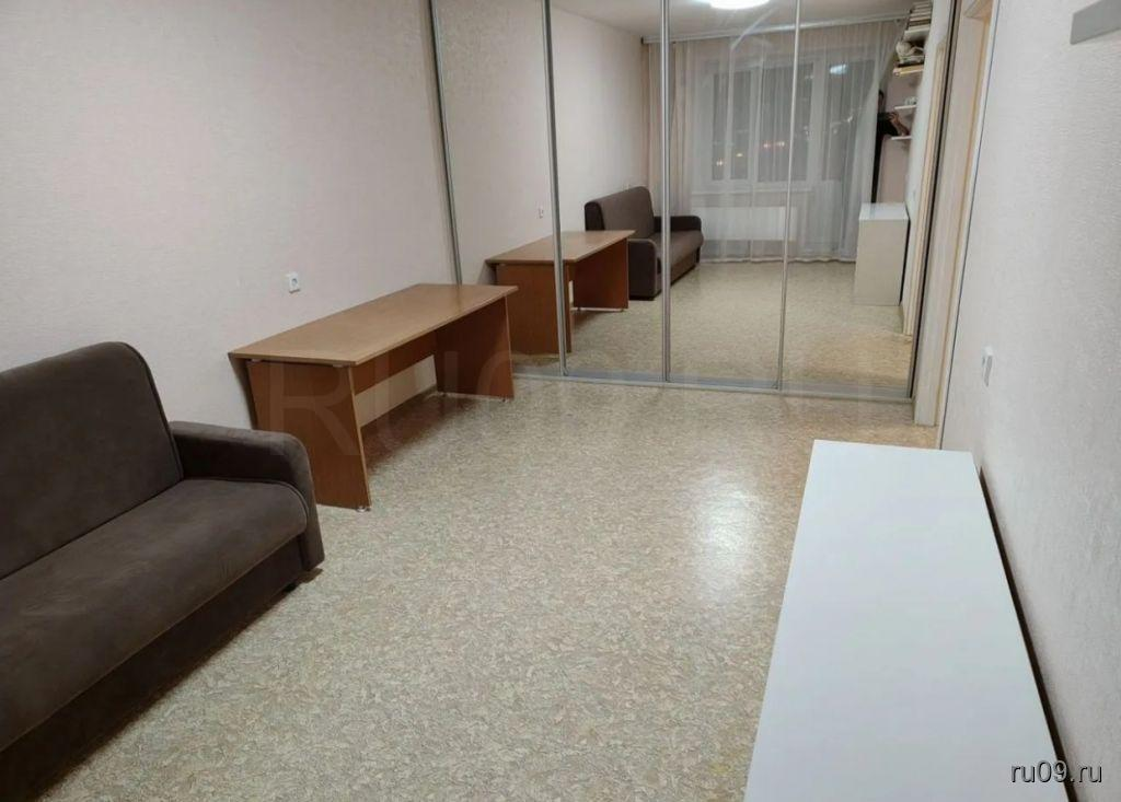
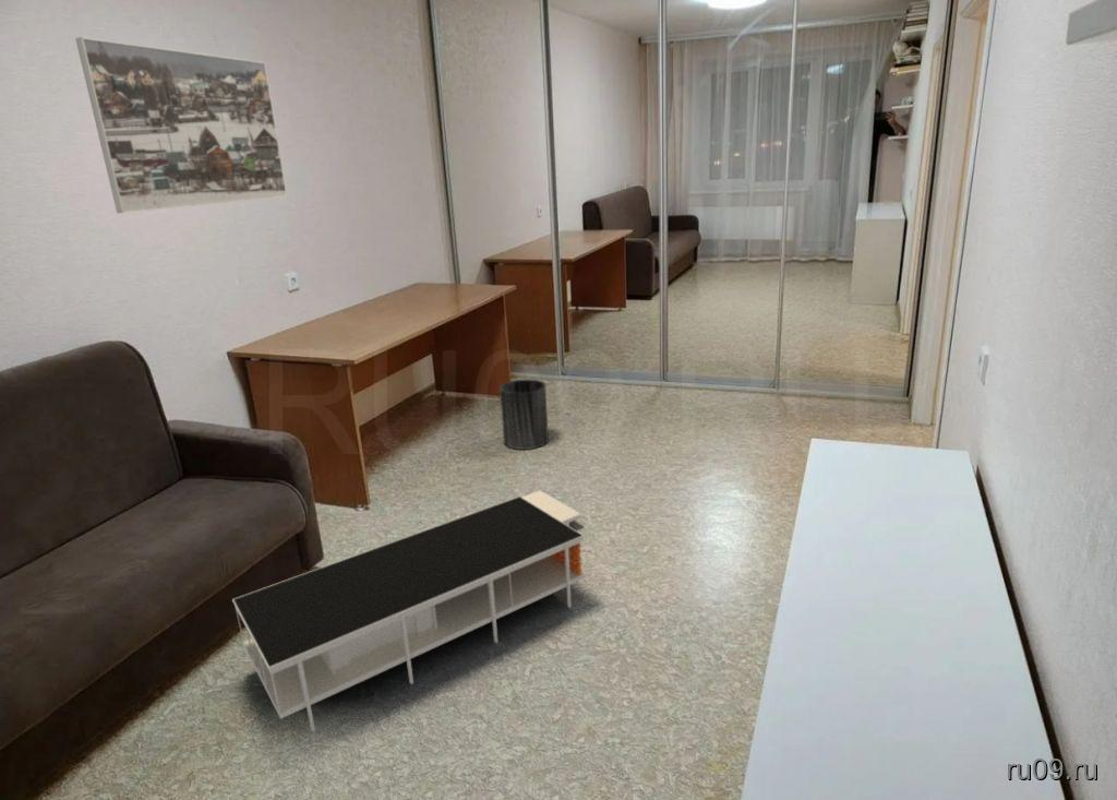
+ trash can (524, 414)
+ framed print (197, 130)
+ architectural model (442, 563)
